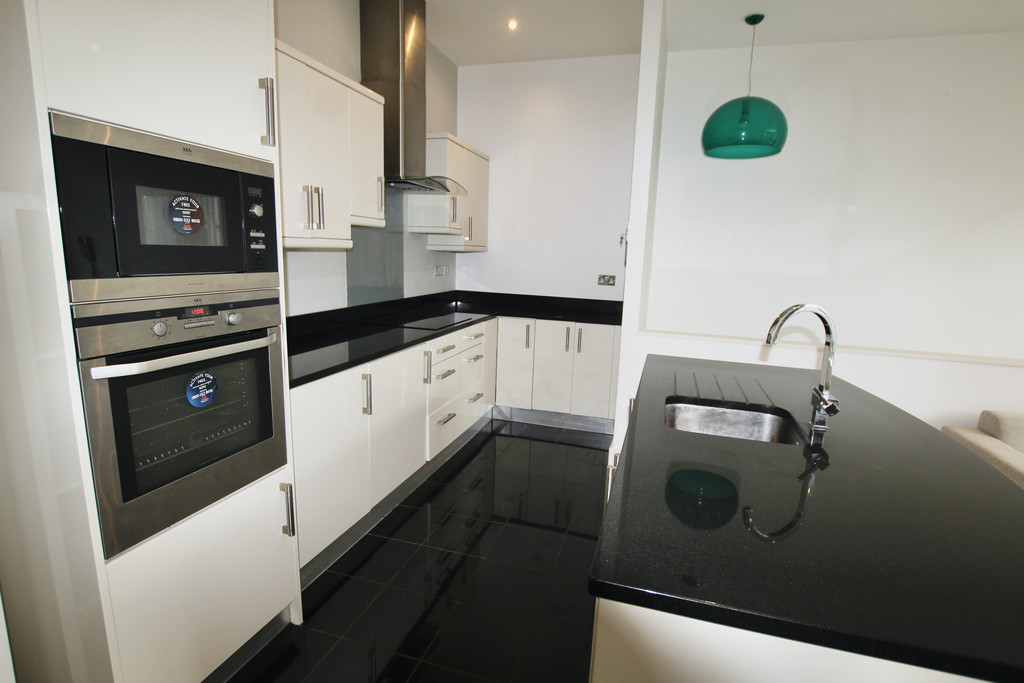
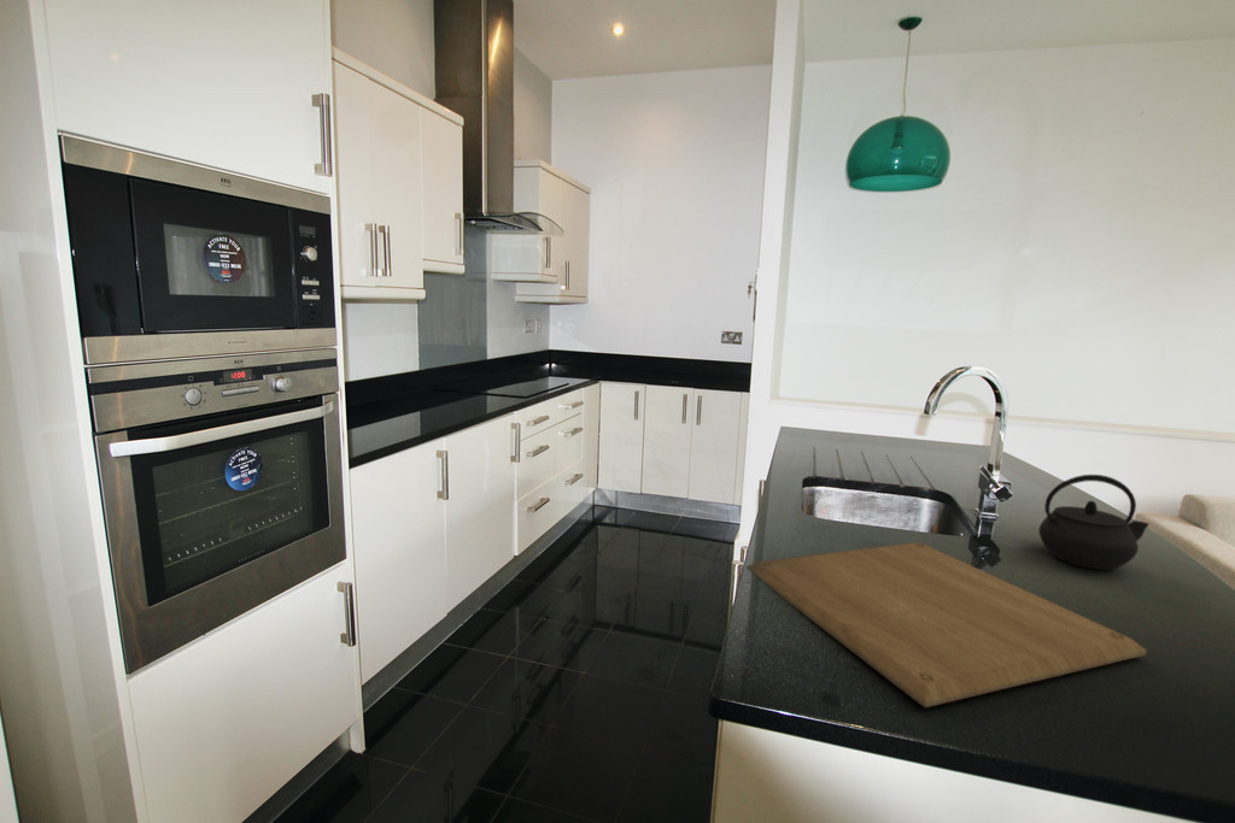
+ chopping board (921, 600)
+ kettle (1095, 518)
